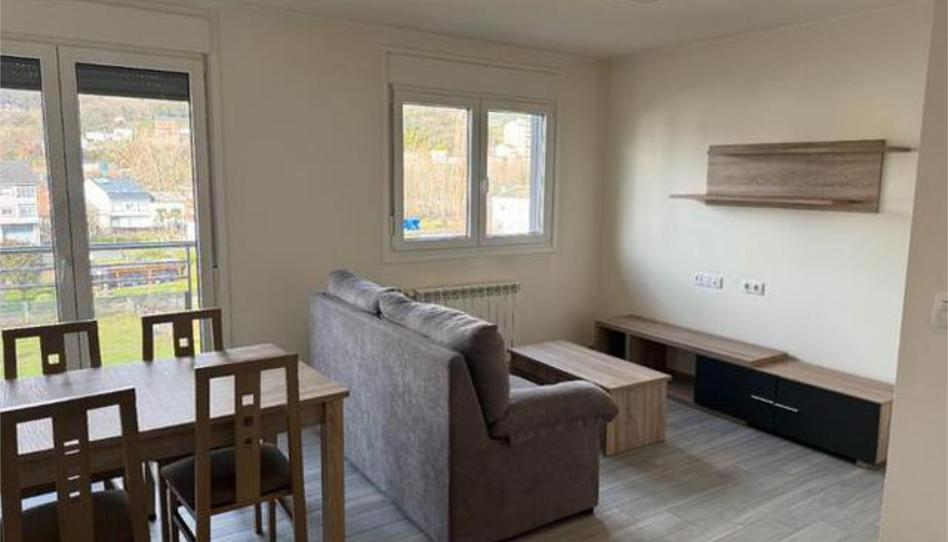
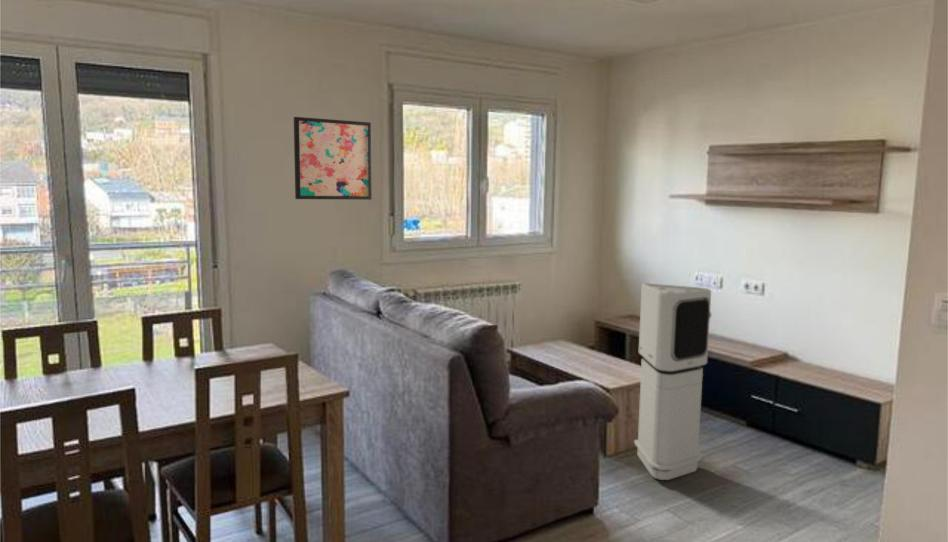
+ wall art (334, 159)
+ air purifier (663, 377)
